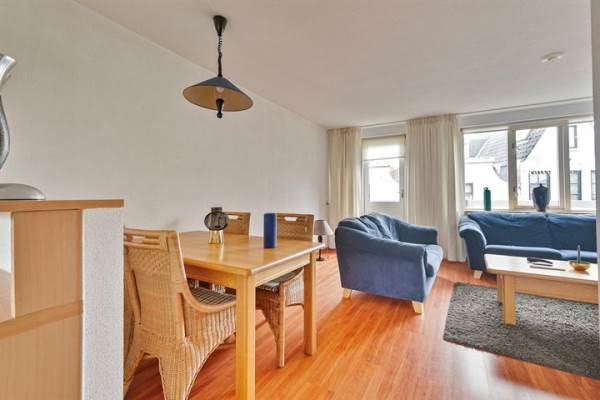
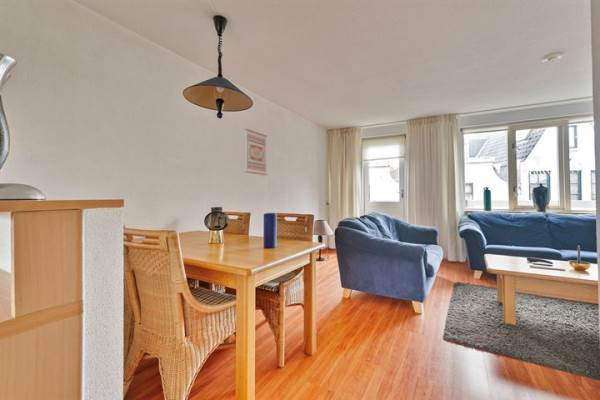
+ wall art (256, 153)
